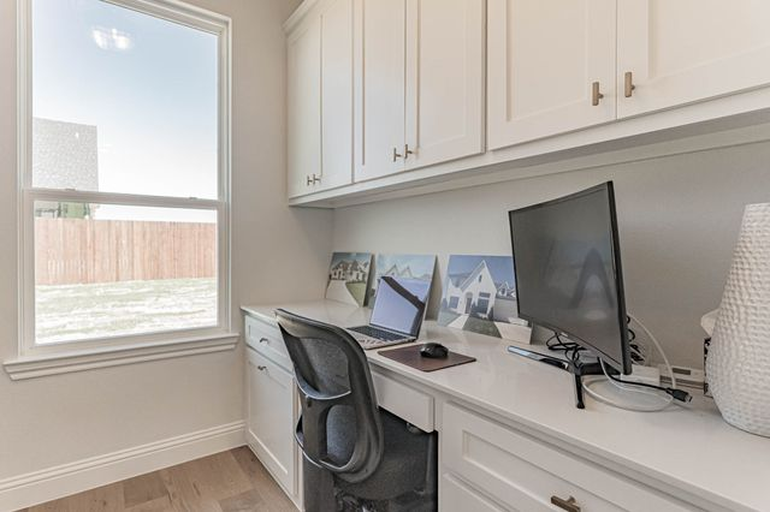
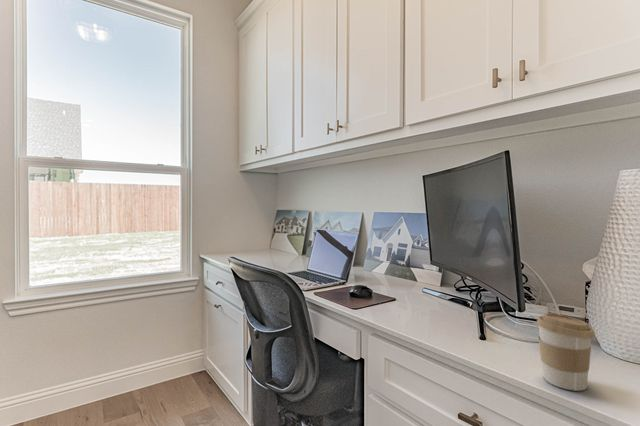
+ coffee cup (564, 348)
